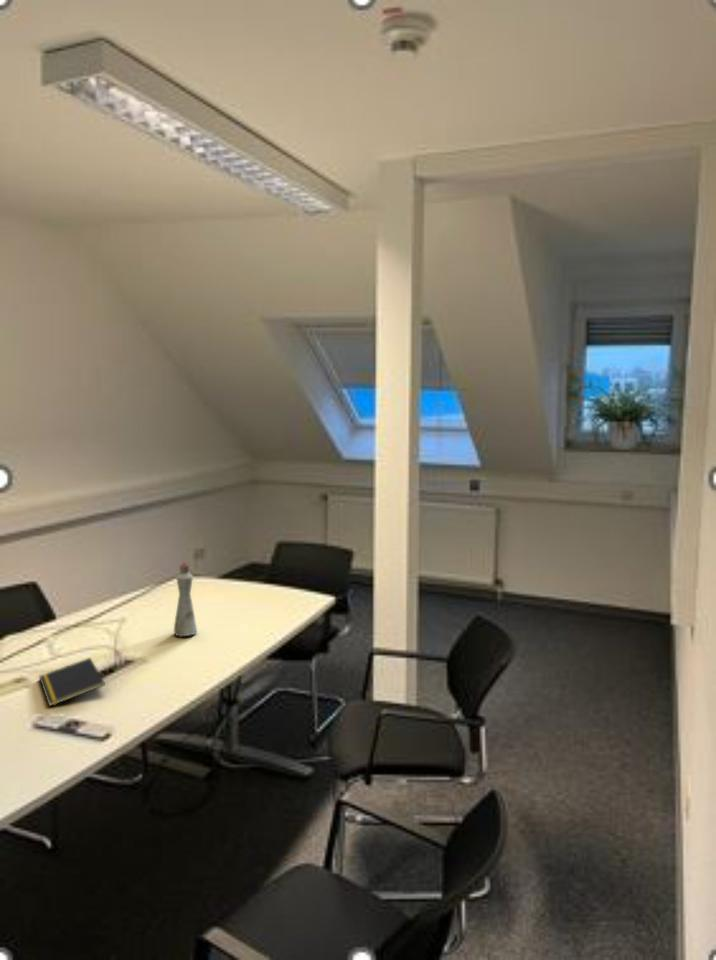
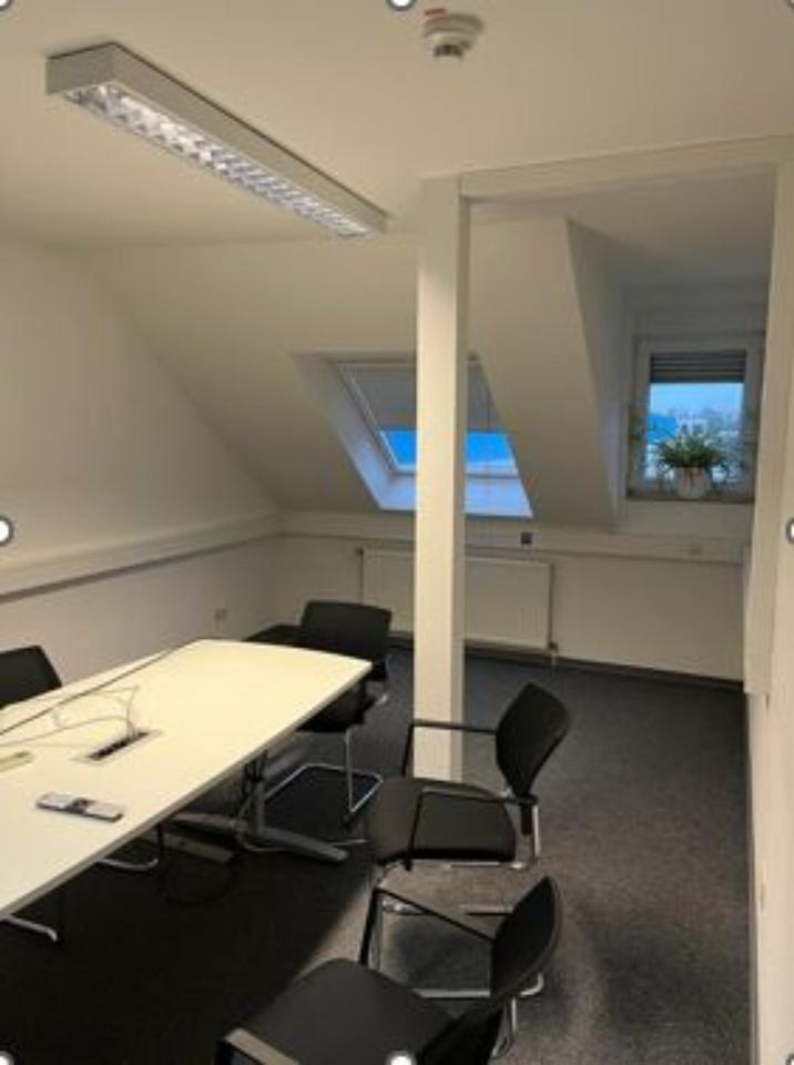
- bottle (184, 598)
- notepad (71, 680)
